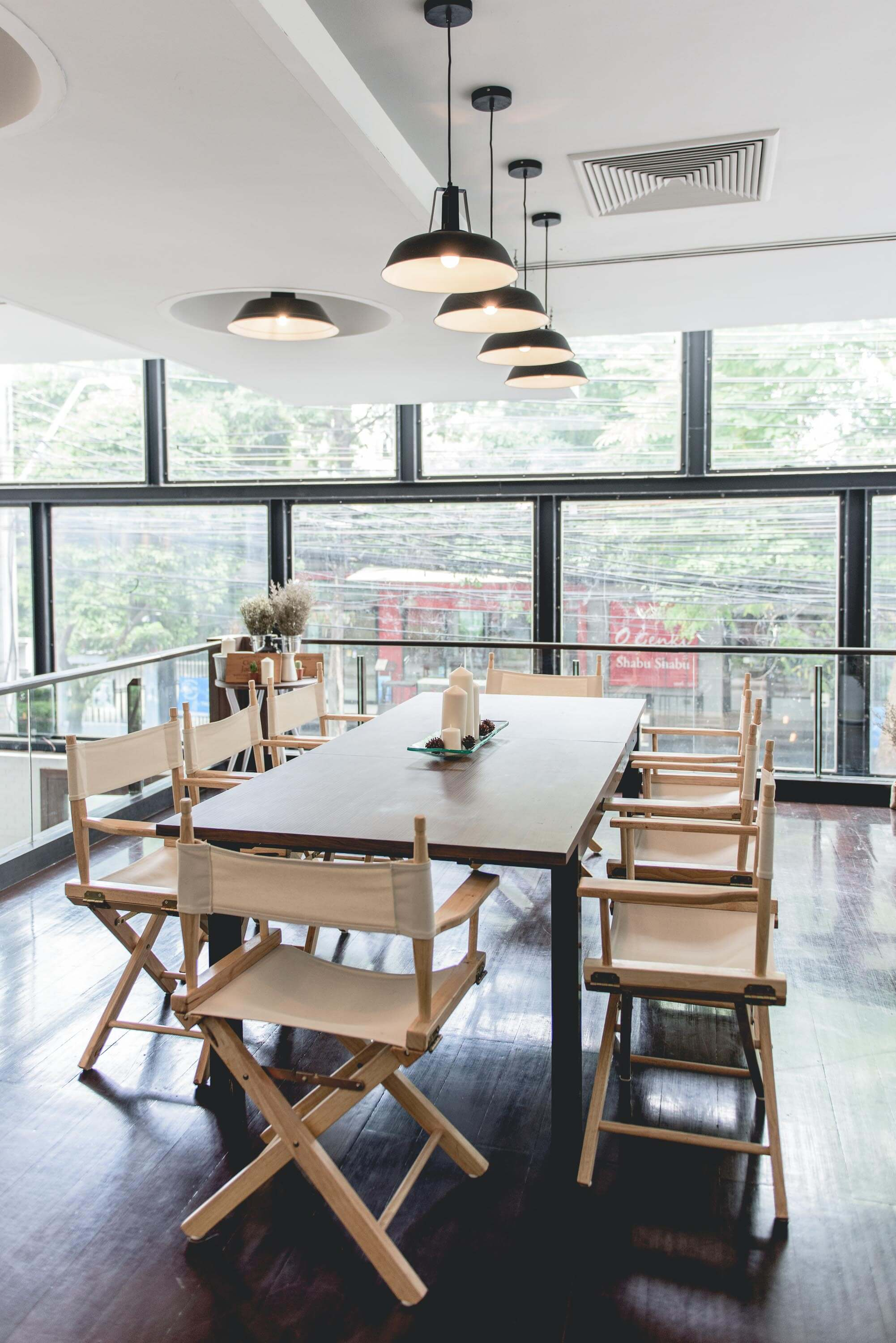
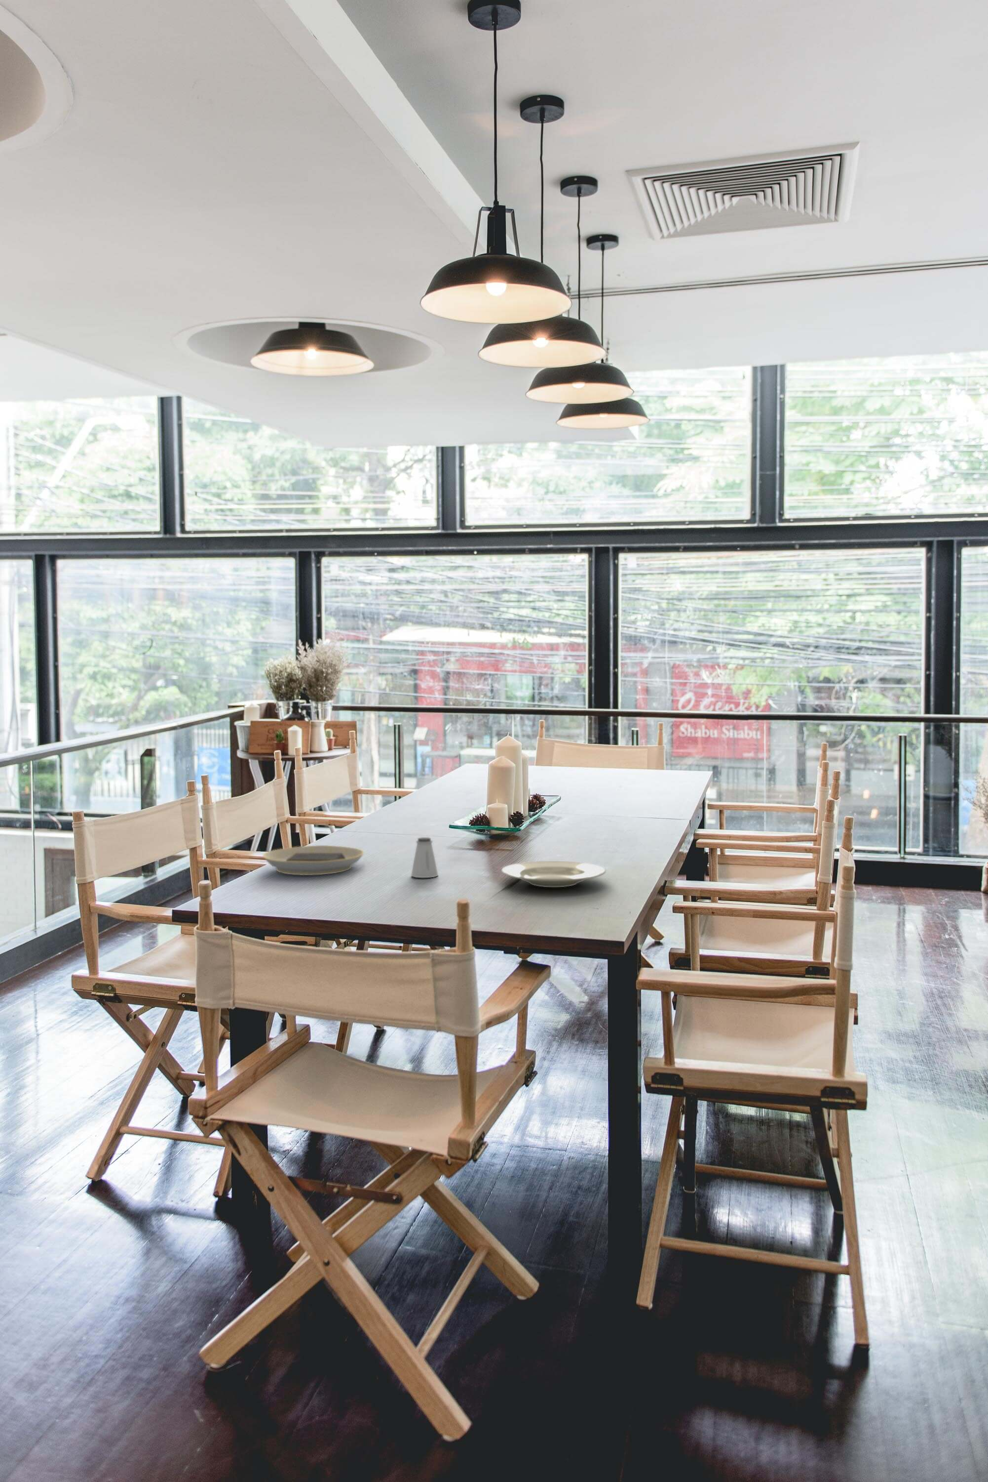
+ plate (314, 861)
+ saltshaker (425, 856)
+ plate (554, 876)
